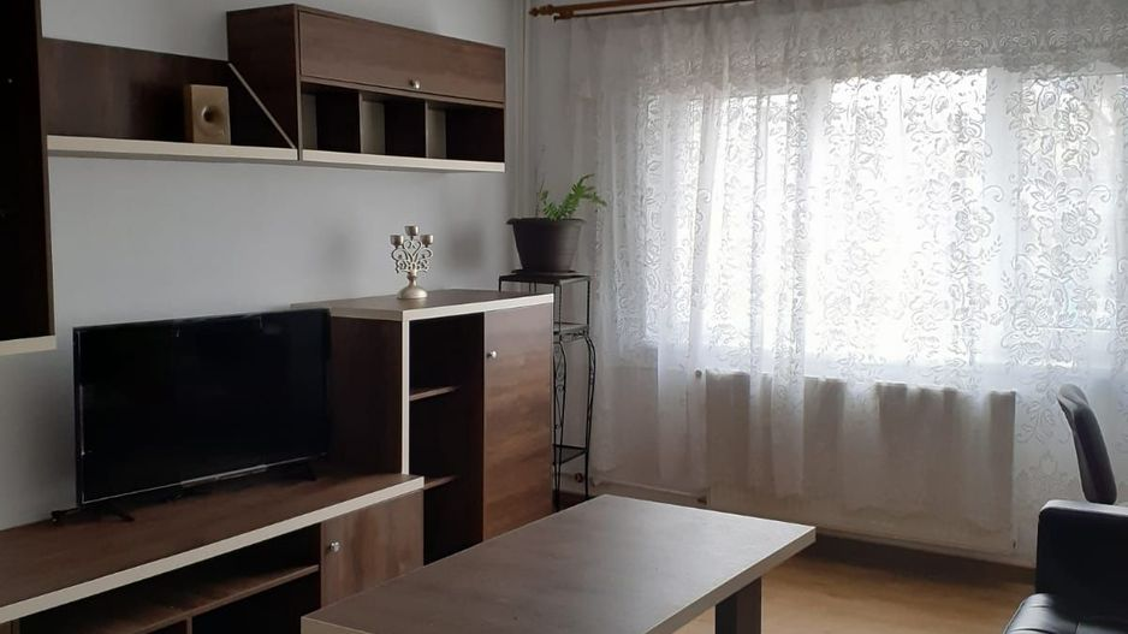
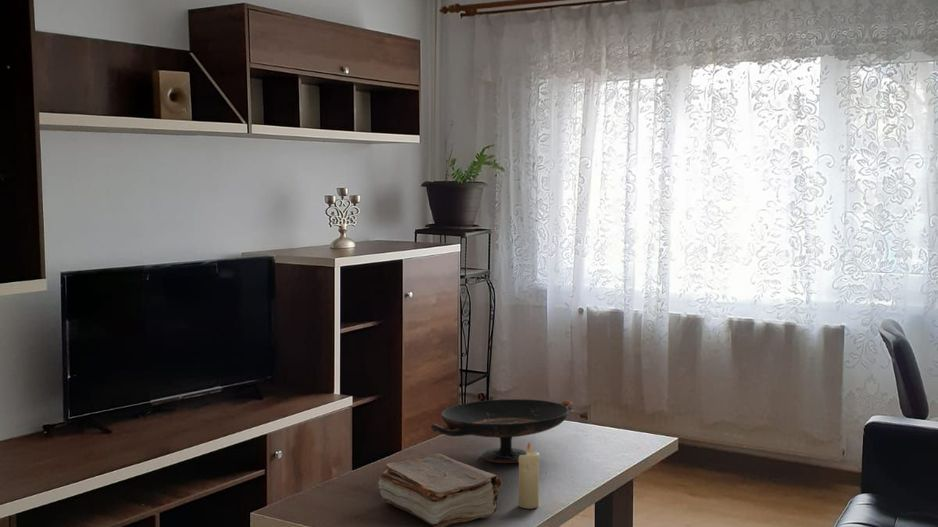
+ book (437, 488)
+ decorative bowl (505, 432)
+ candle (528, 473)
